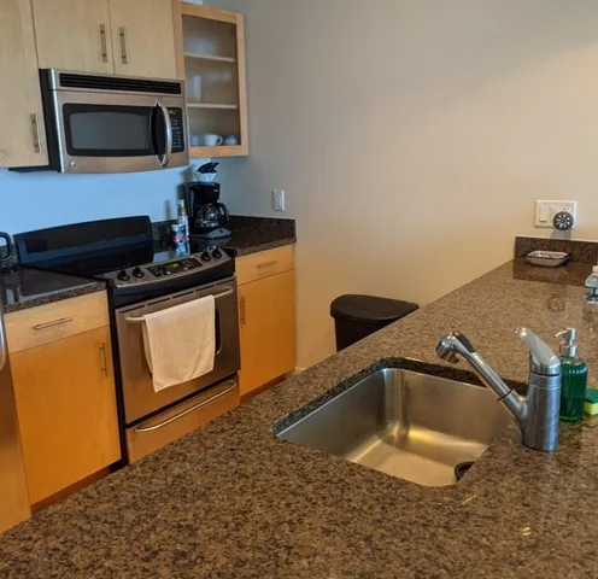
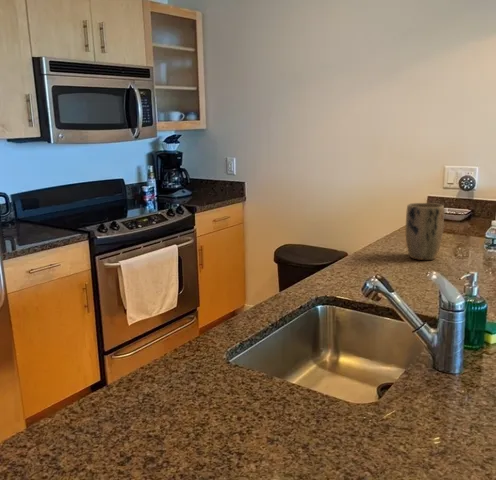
+ plant pot (423, 231)
